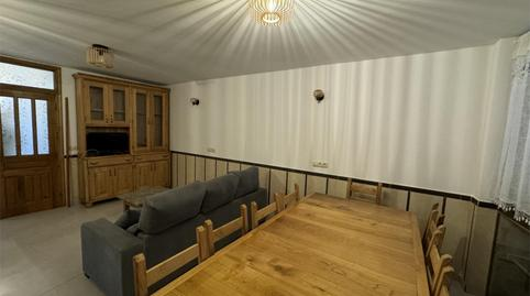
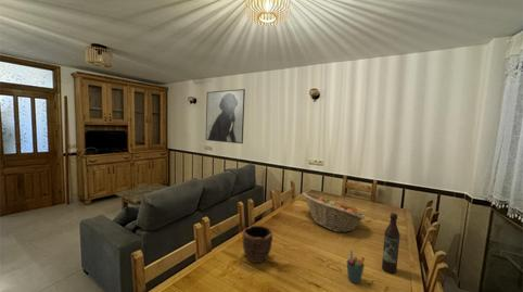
+ bowl (257, 244)
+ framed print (224, 116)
+ fruit basket (331, 208)
+ wine bottle (391, 241)
+ pen holder (355, 267)
